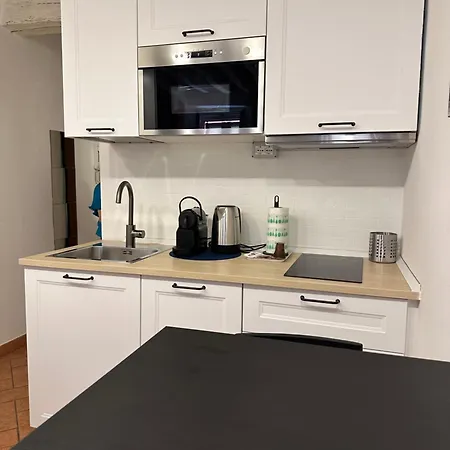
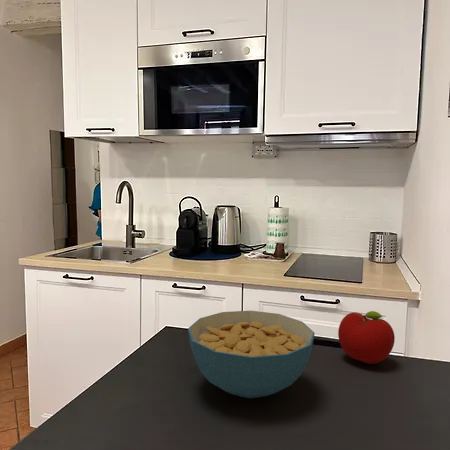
+ fruit (366, 334)
+ cereal bowl (250, 359)
